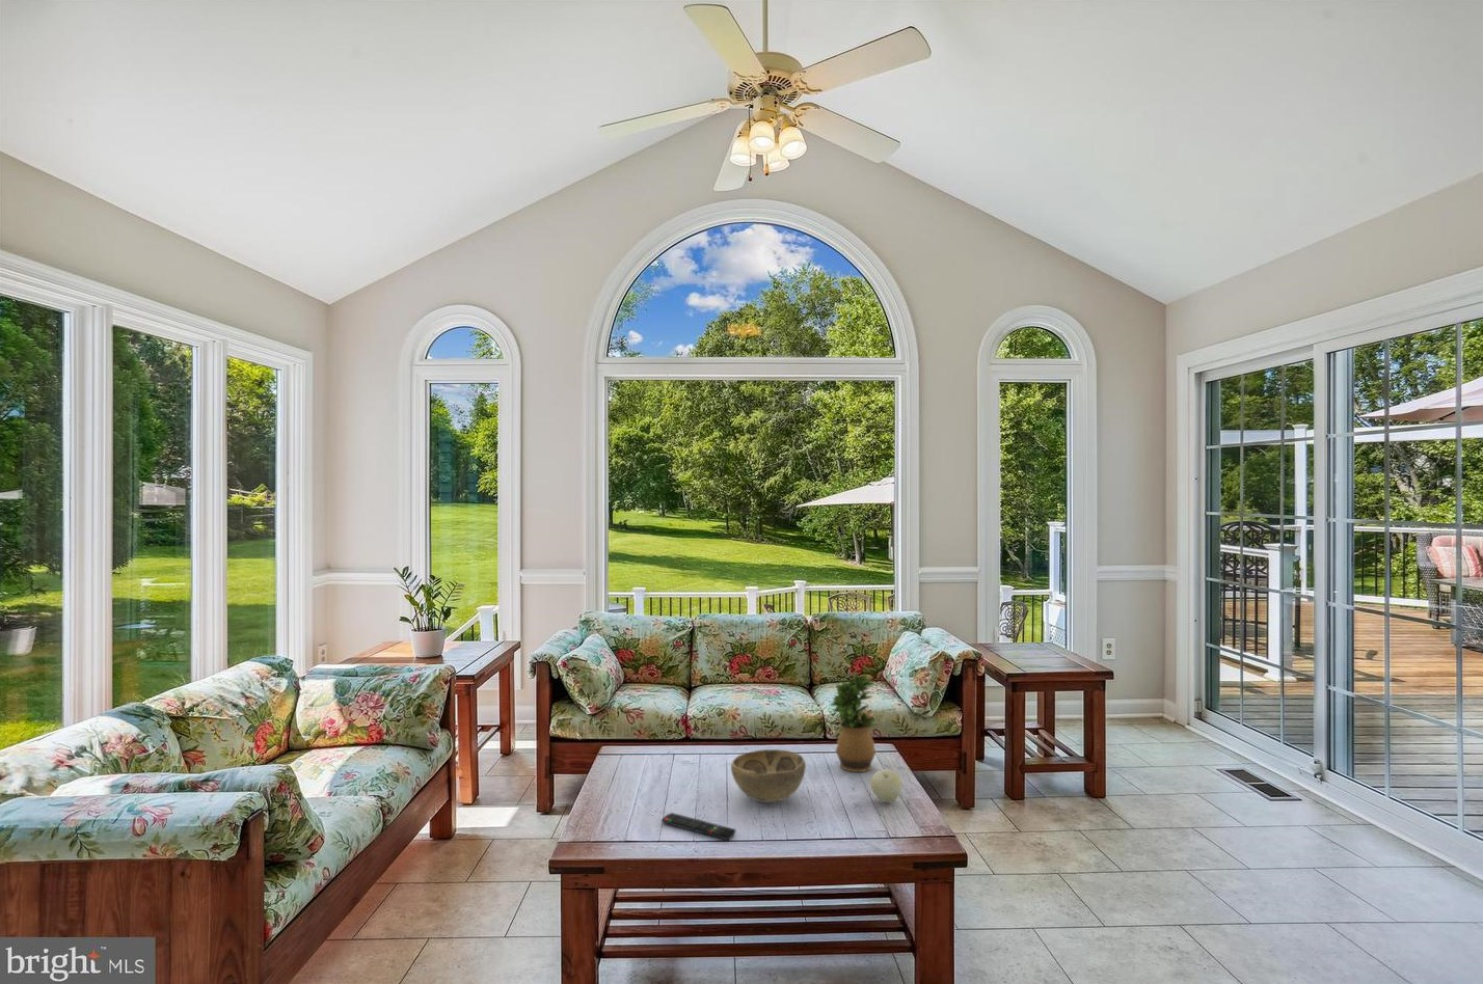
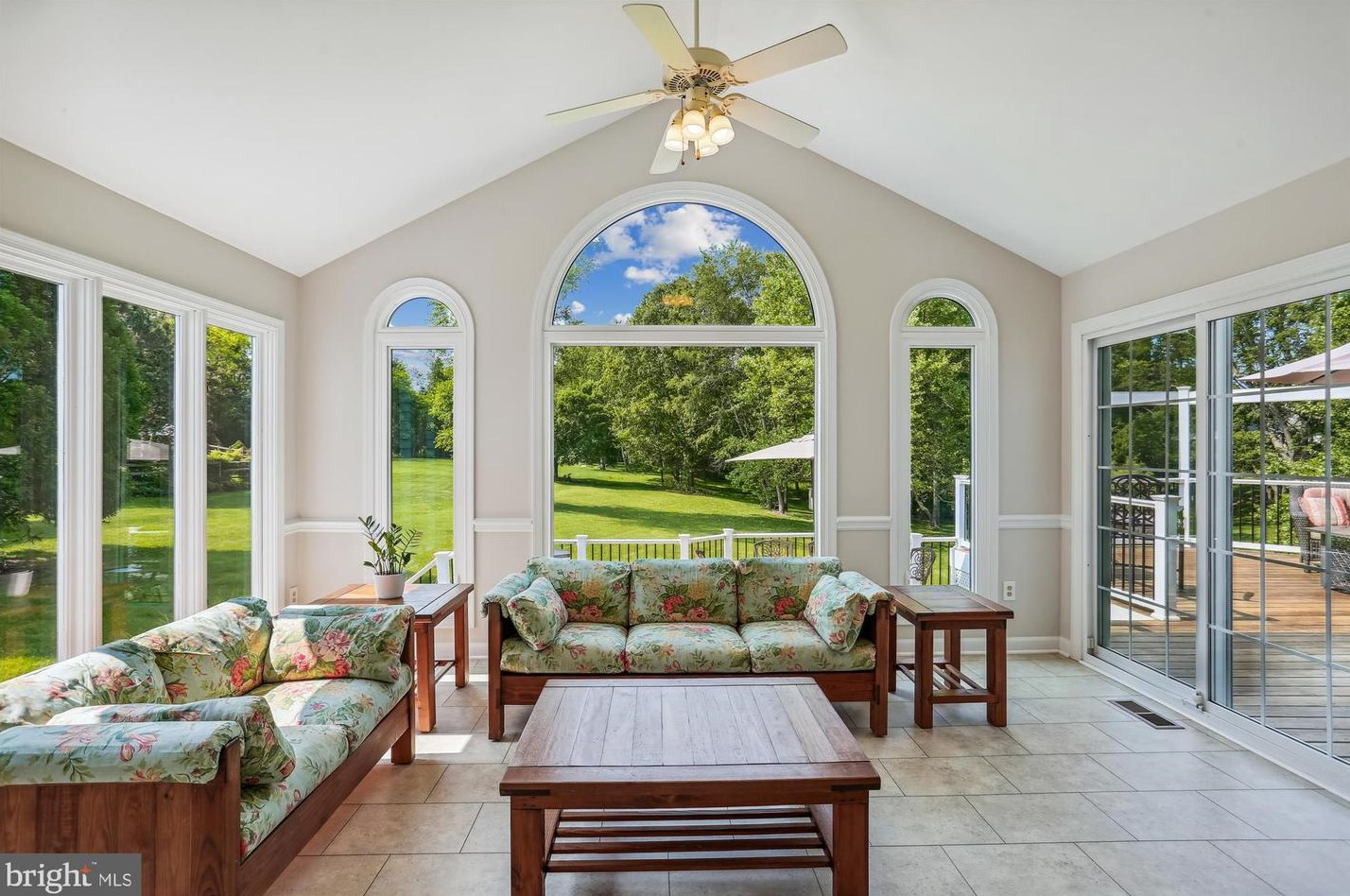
- remote control (696, 826)
- potted plant (849, 719)
- decorative bowl (768, 778)
- fruit (885, 785)
